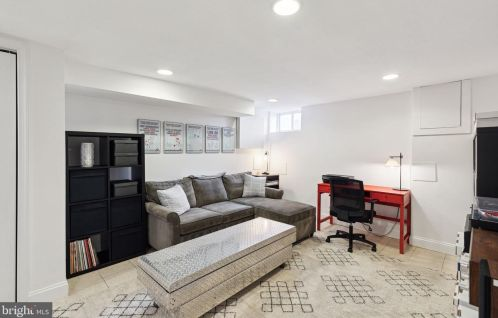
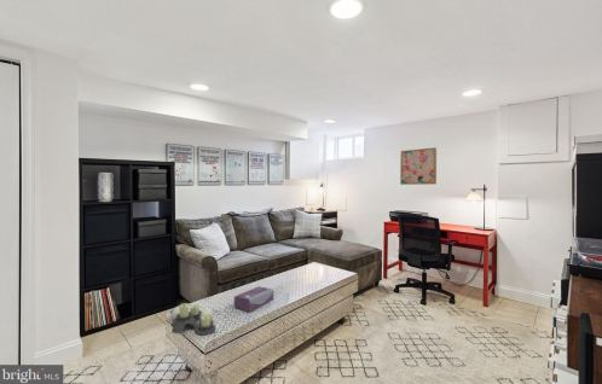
+ wall art (417, 167)
+ candle holder (191, 313)
+ tissue box (254, 297)
